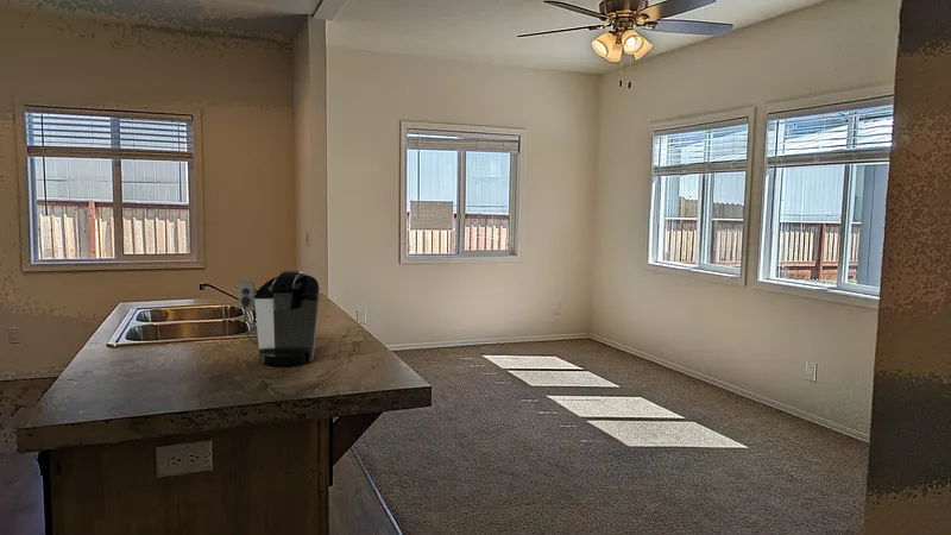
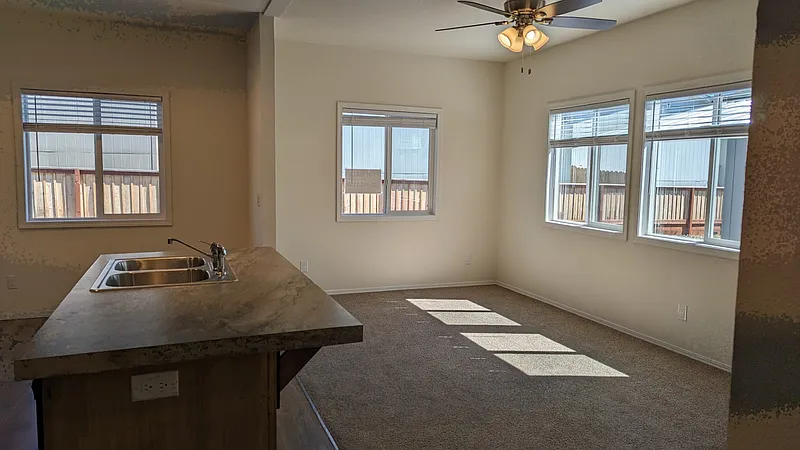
- coffee maker (272, 314)
